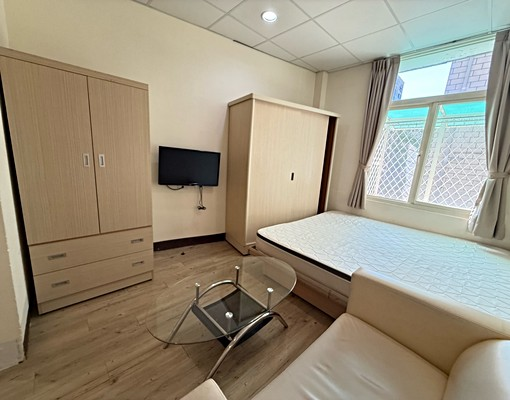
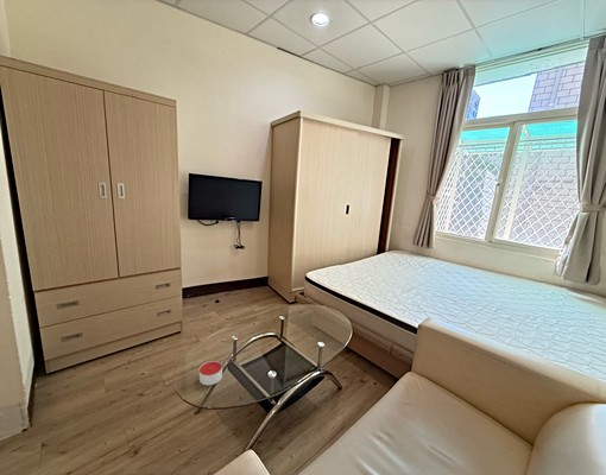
+ candle (210, 372)
